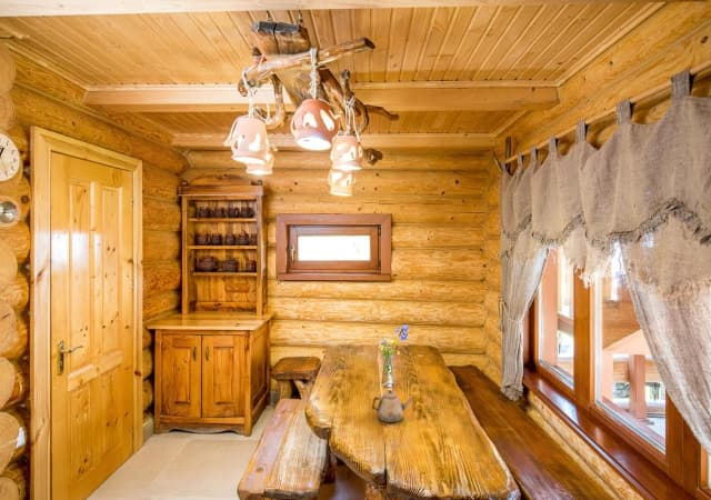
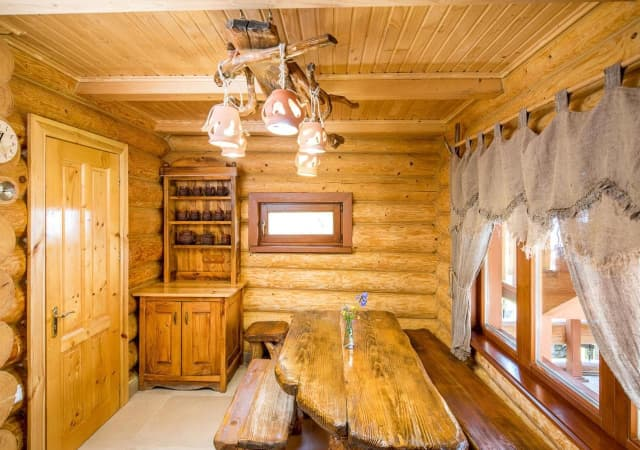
- teapot (392, 403)
